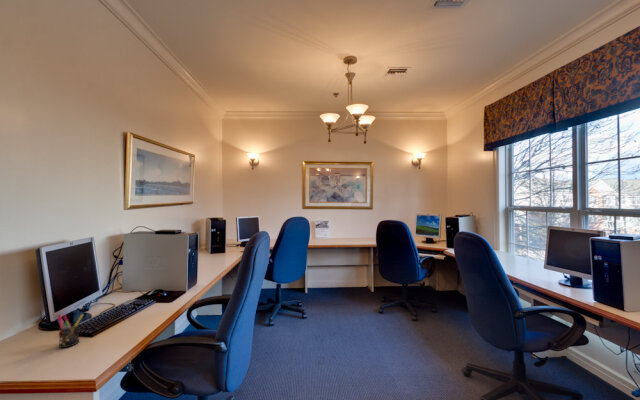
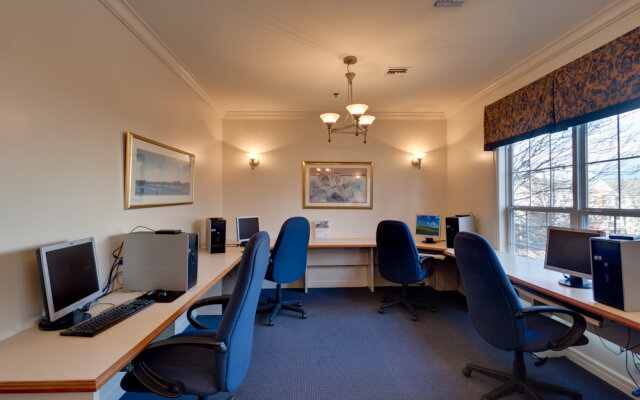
- pen holder (67, 329)
